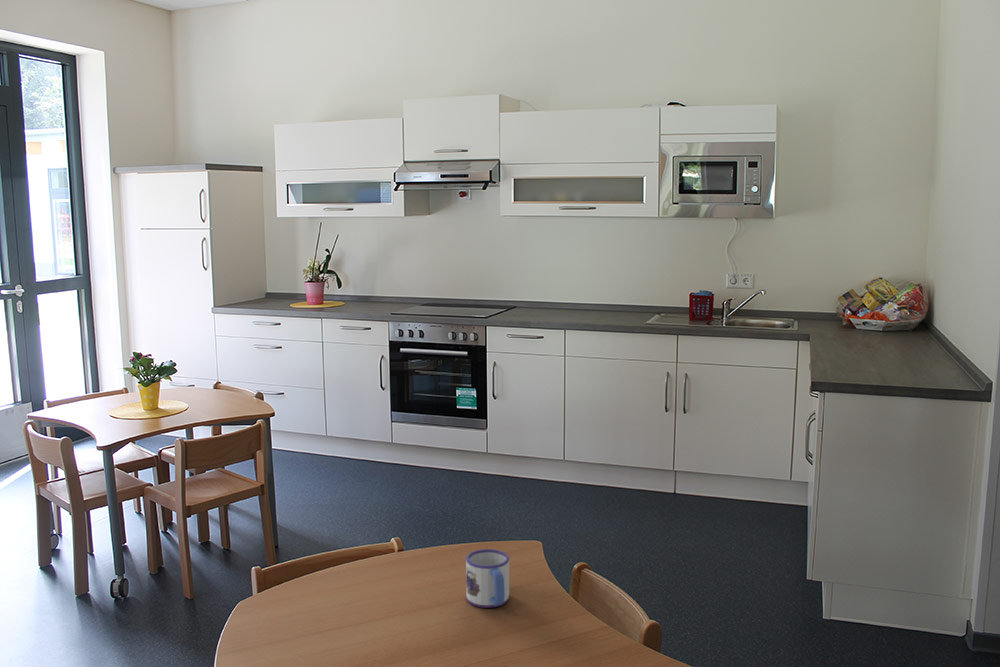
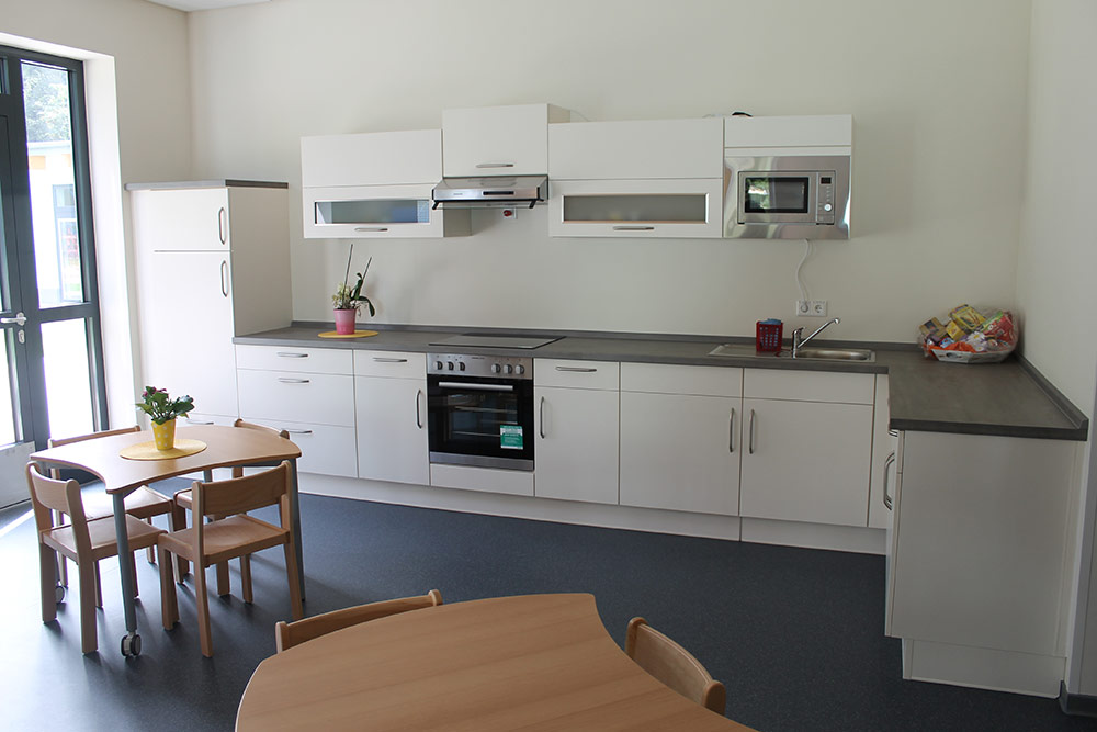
- mug (490, 581)
